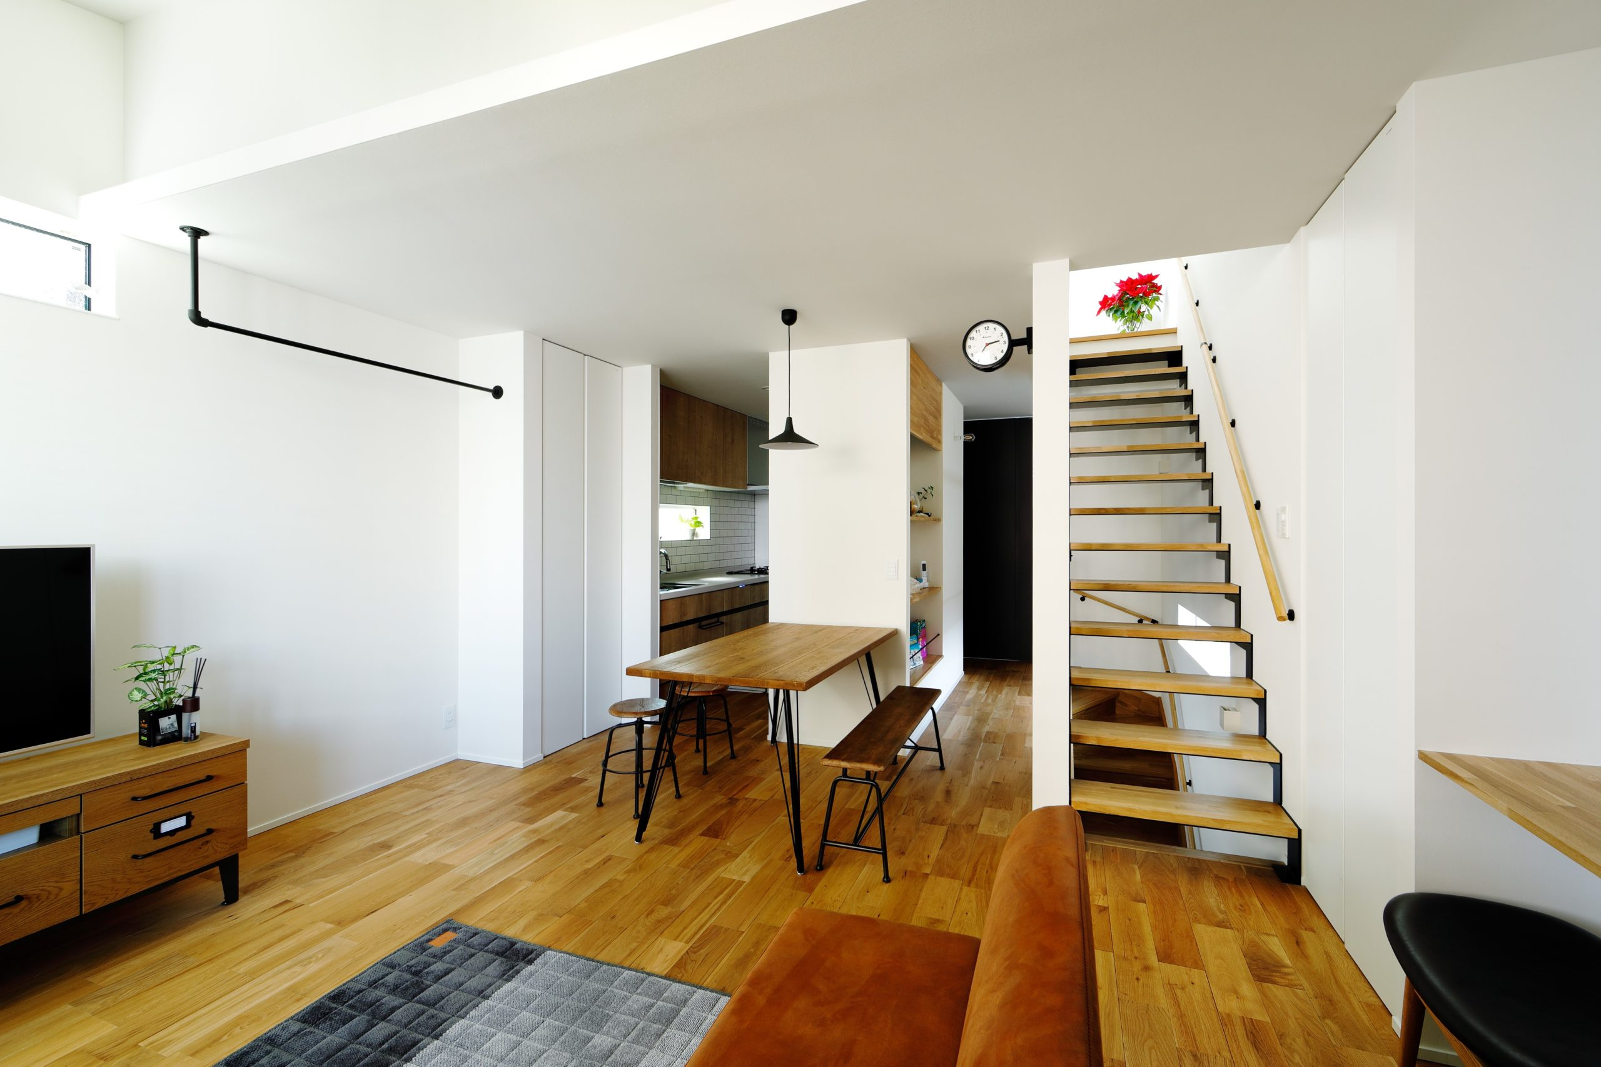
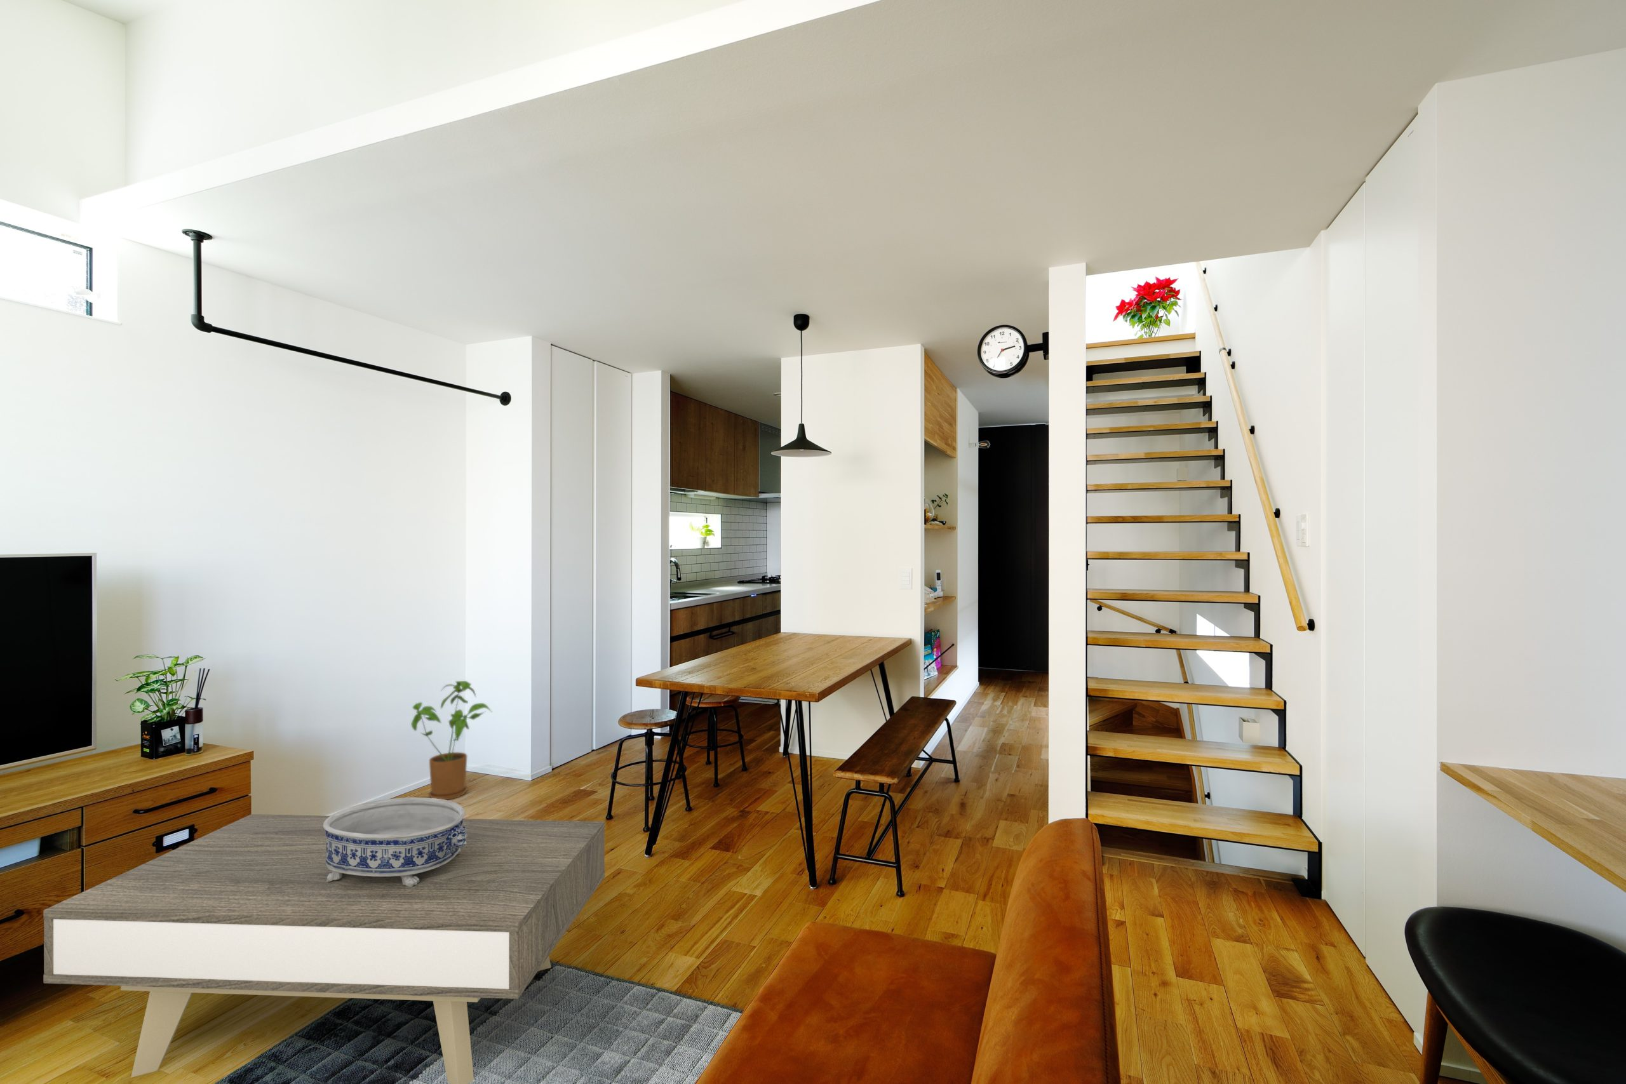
+ decorative bowl (396, 840)
+ coffee table (367, 934)
+ house plant (454, 739)
